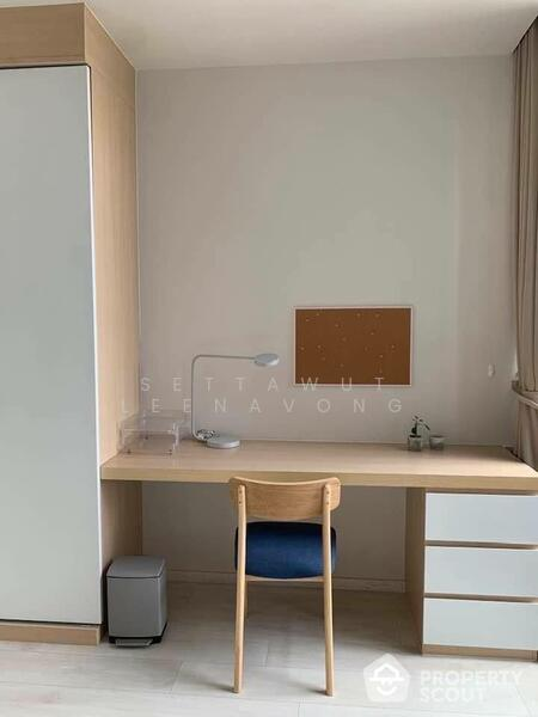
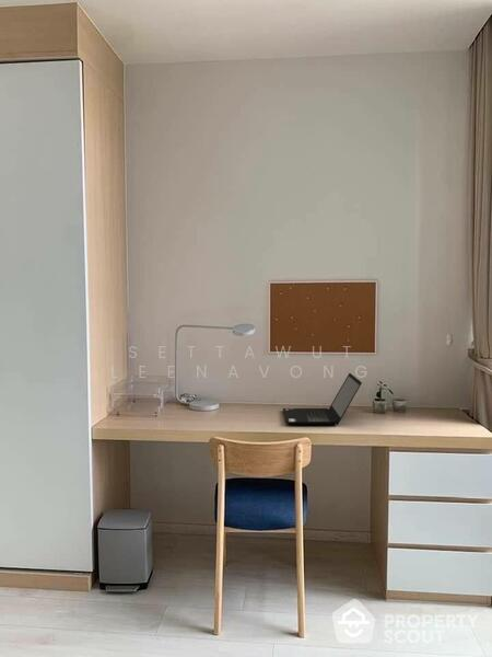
+ laptop computer (319, 408)
